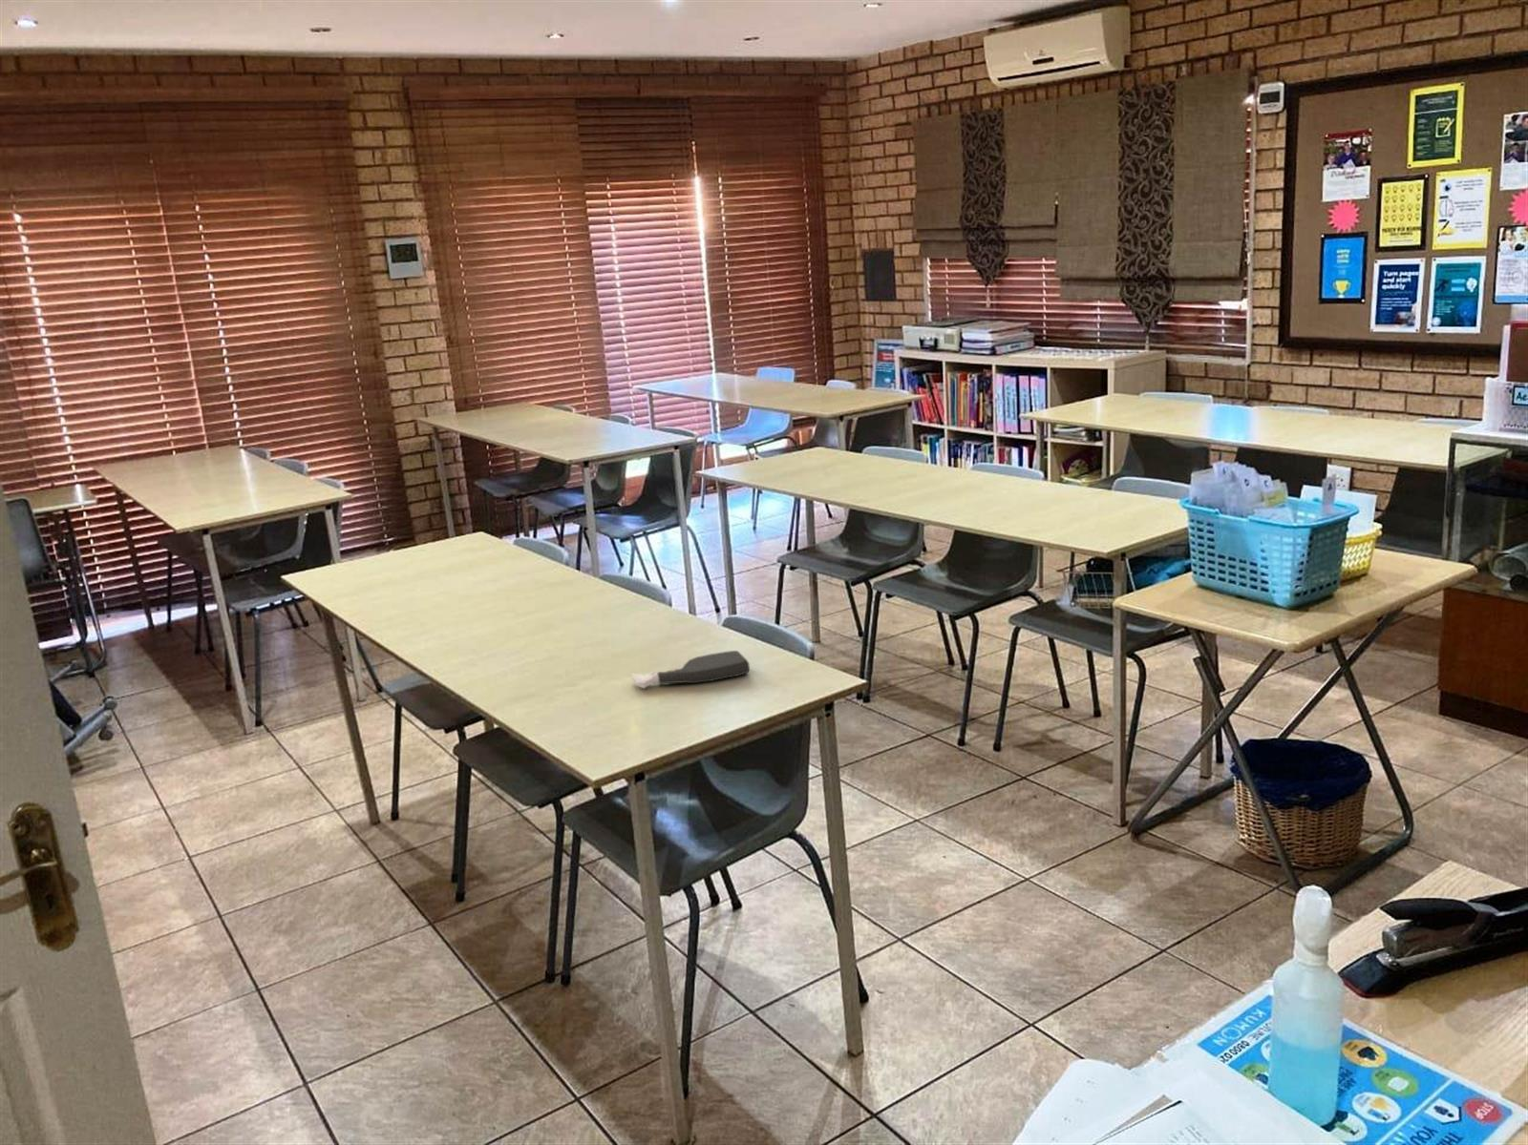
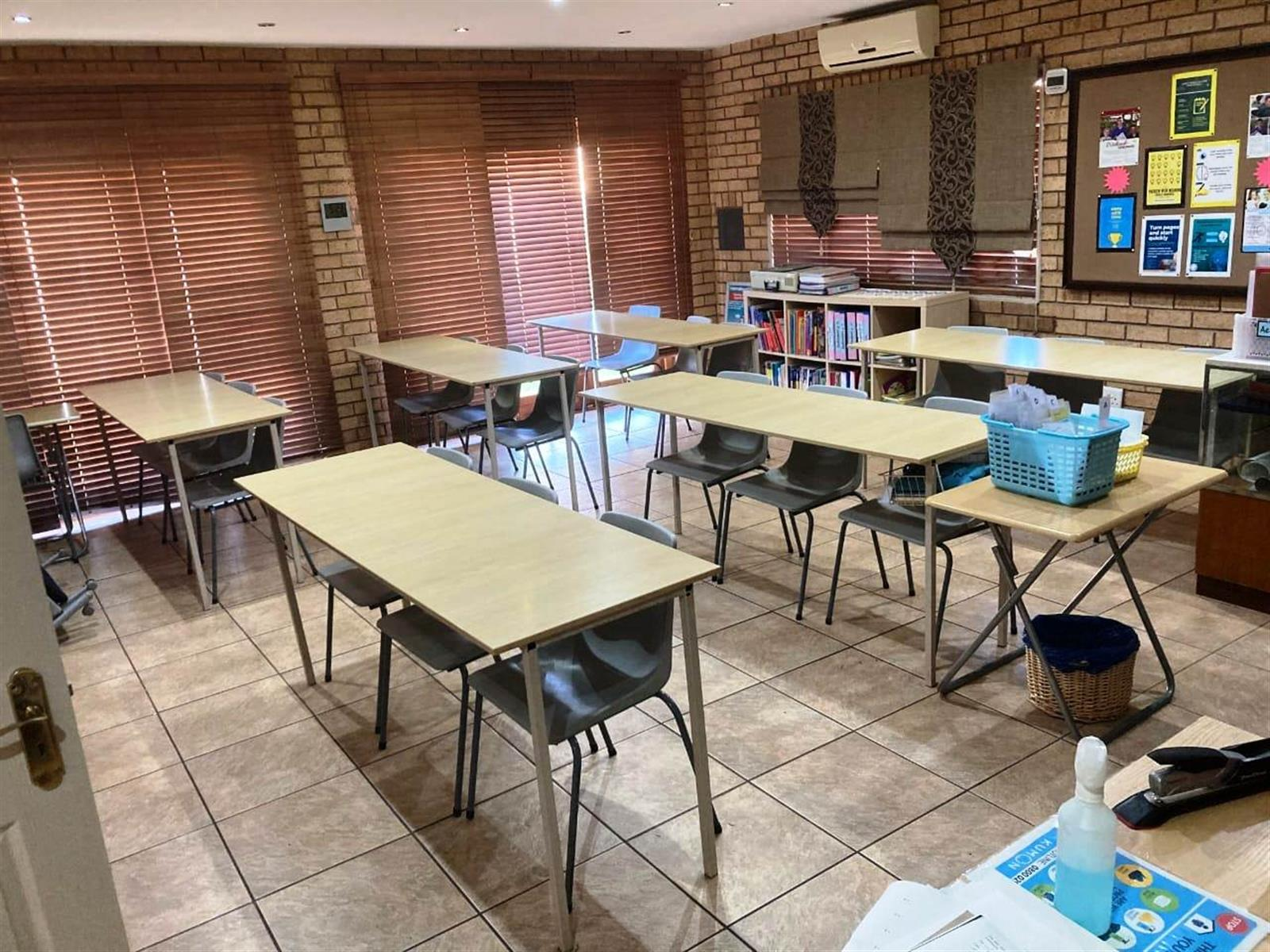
- spray bottle (689, 670)
